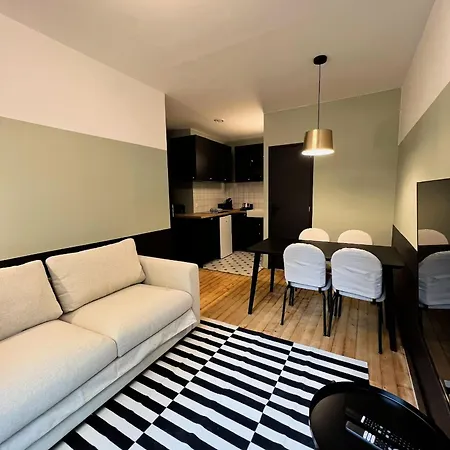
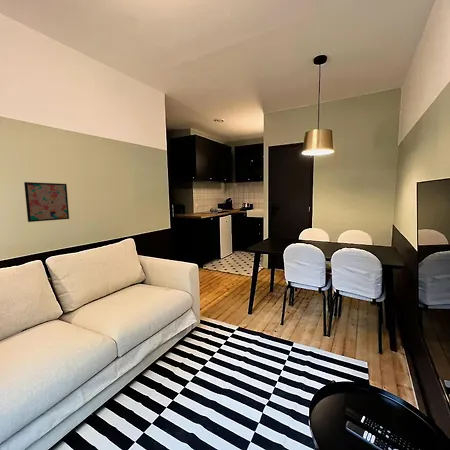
+ wall art (48, 201)
